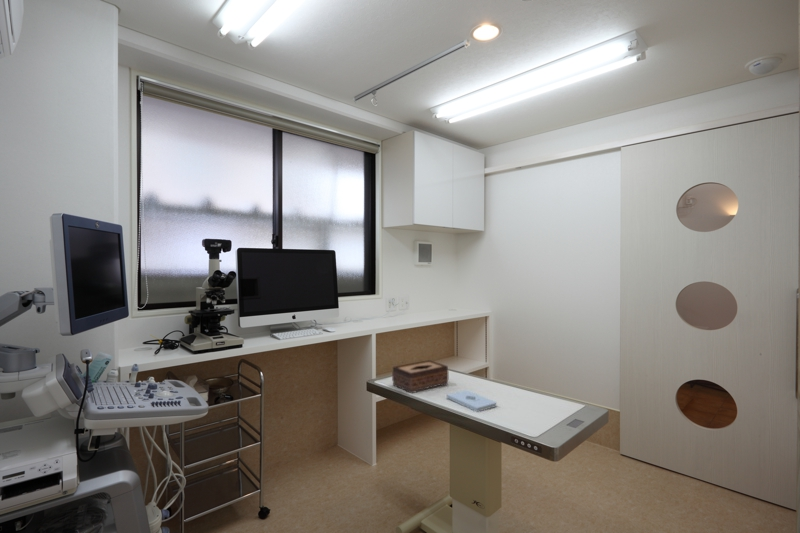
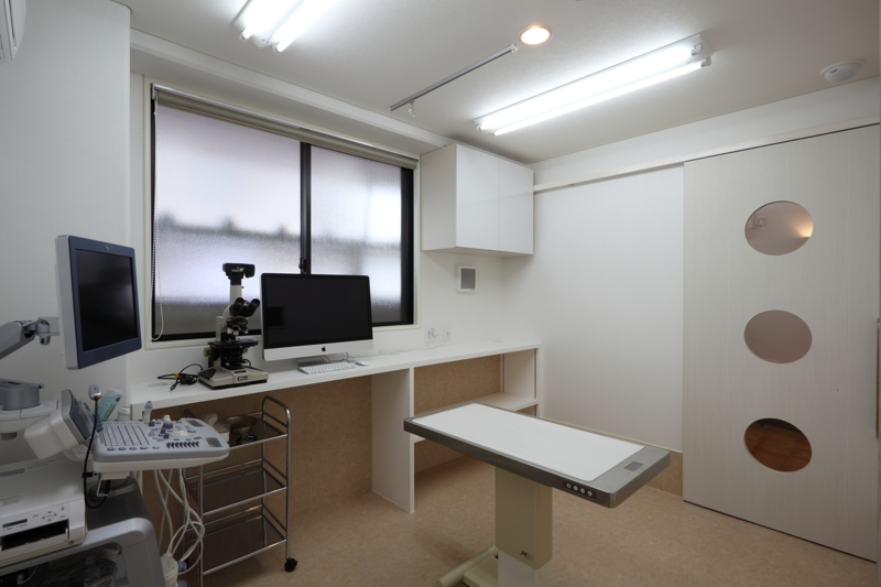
- notepad (471, 400)
- tissue box (420, 375)
